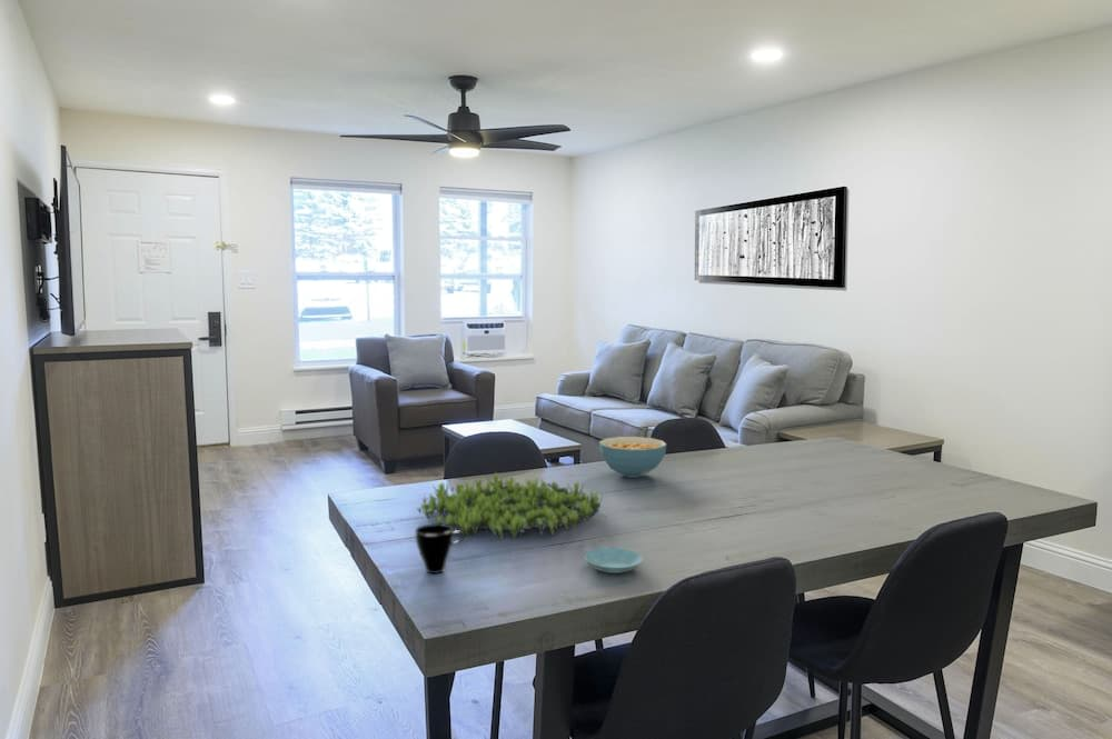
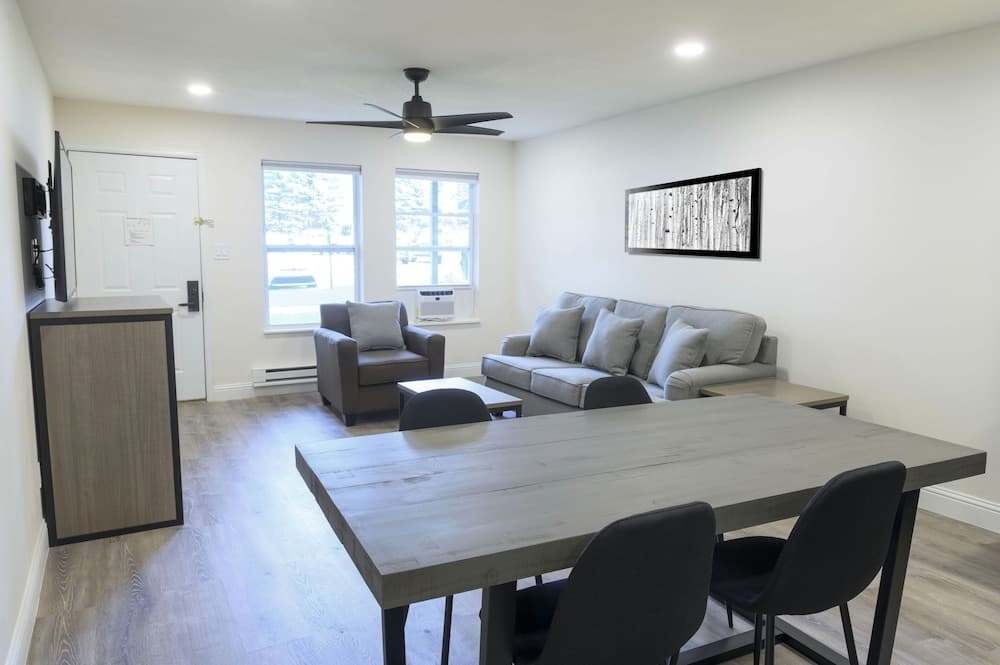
- cup (440, 548)
- saucer (613, 562)
- cereal bowl (632, 459)
- plant (508, 502)
